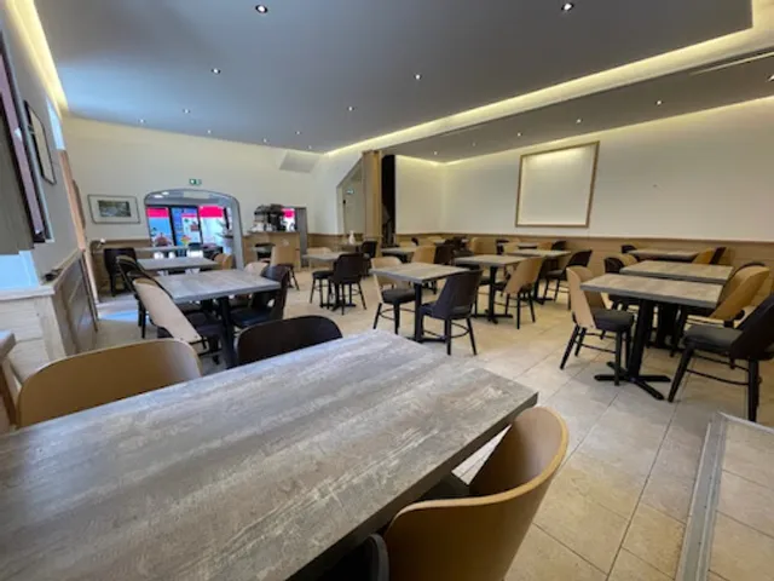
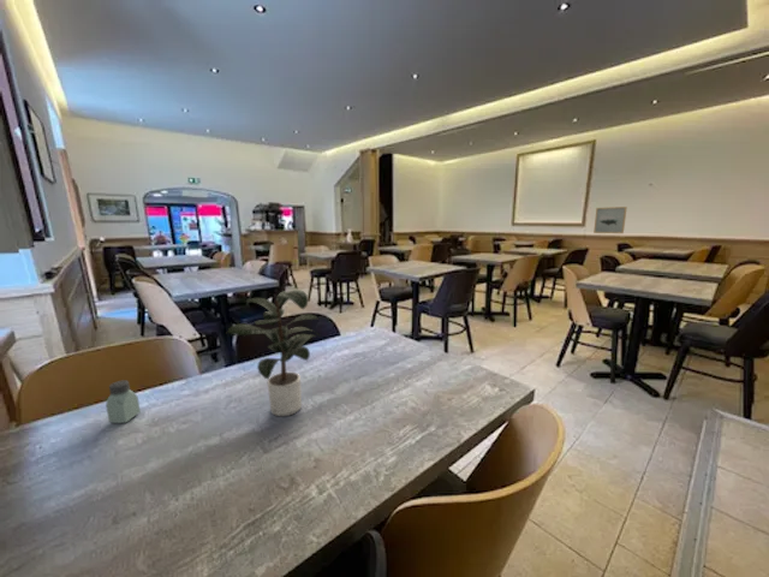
+ wall art (609, 220)
+ saltshaker (121, 400)
+ potted plant (280, 346)
